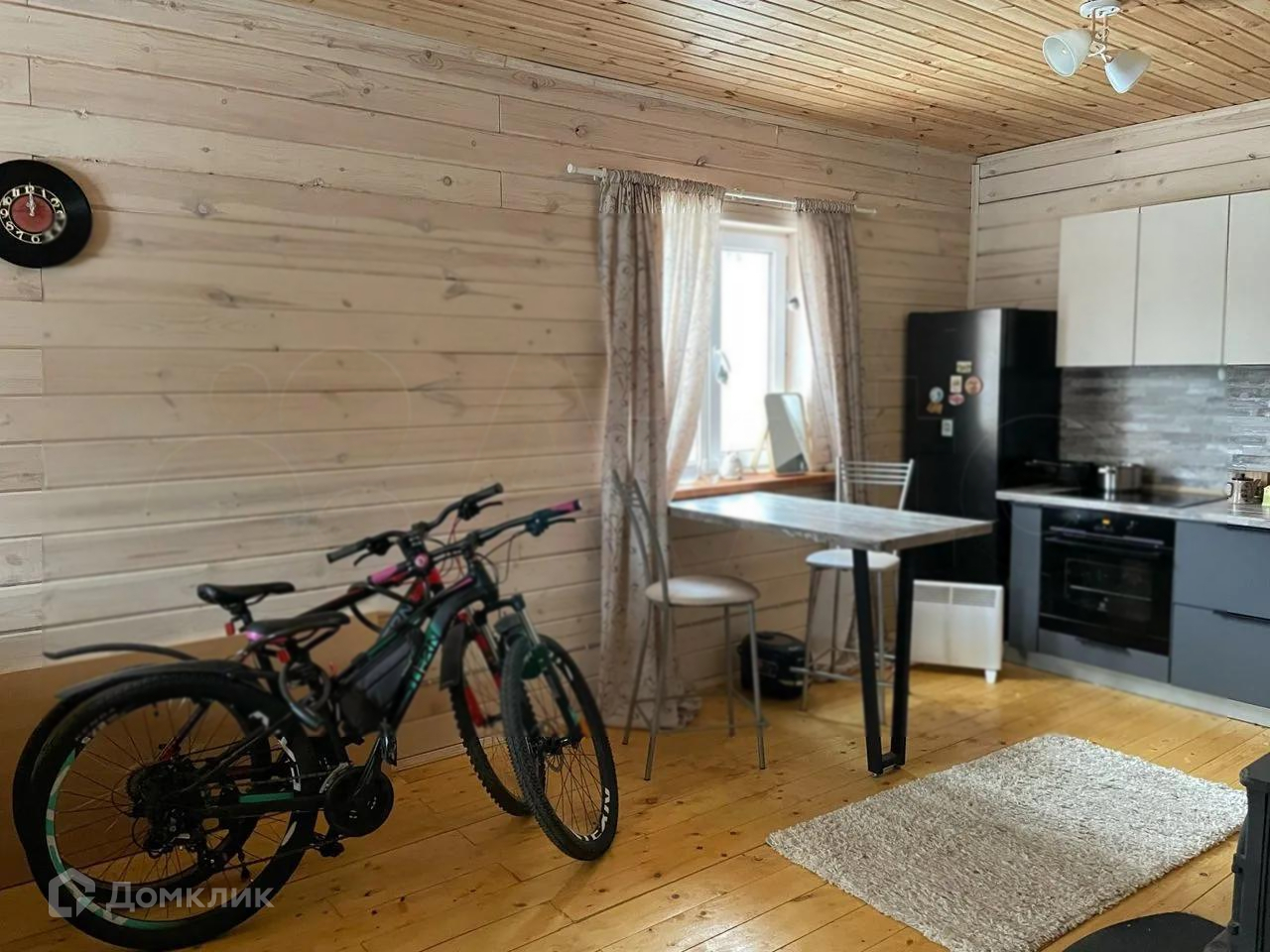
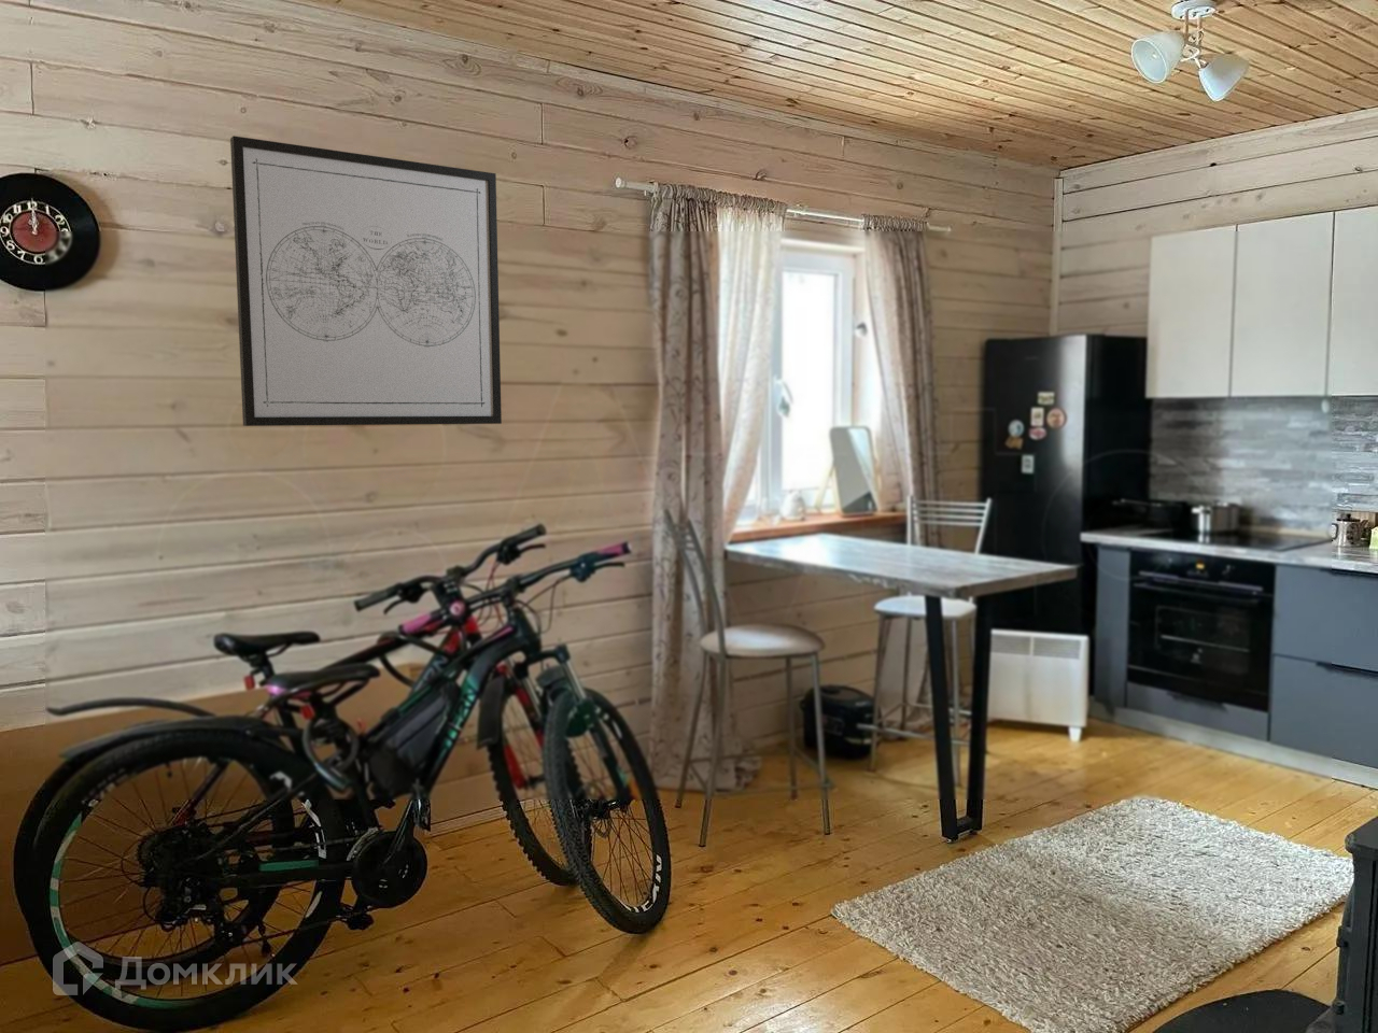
+ wall art (377, 292)
